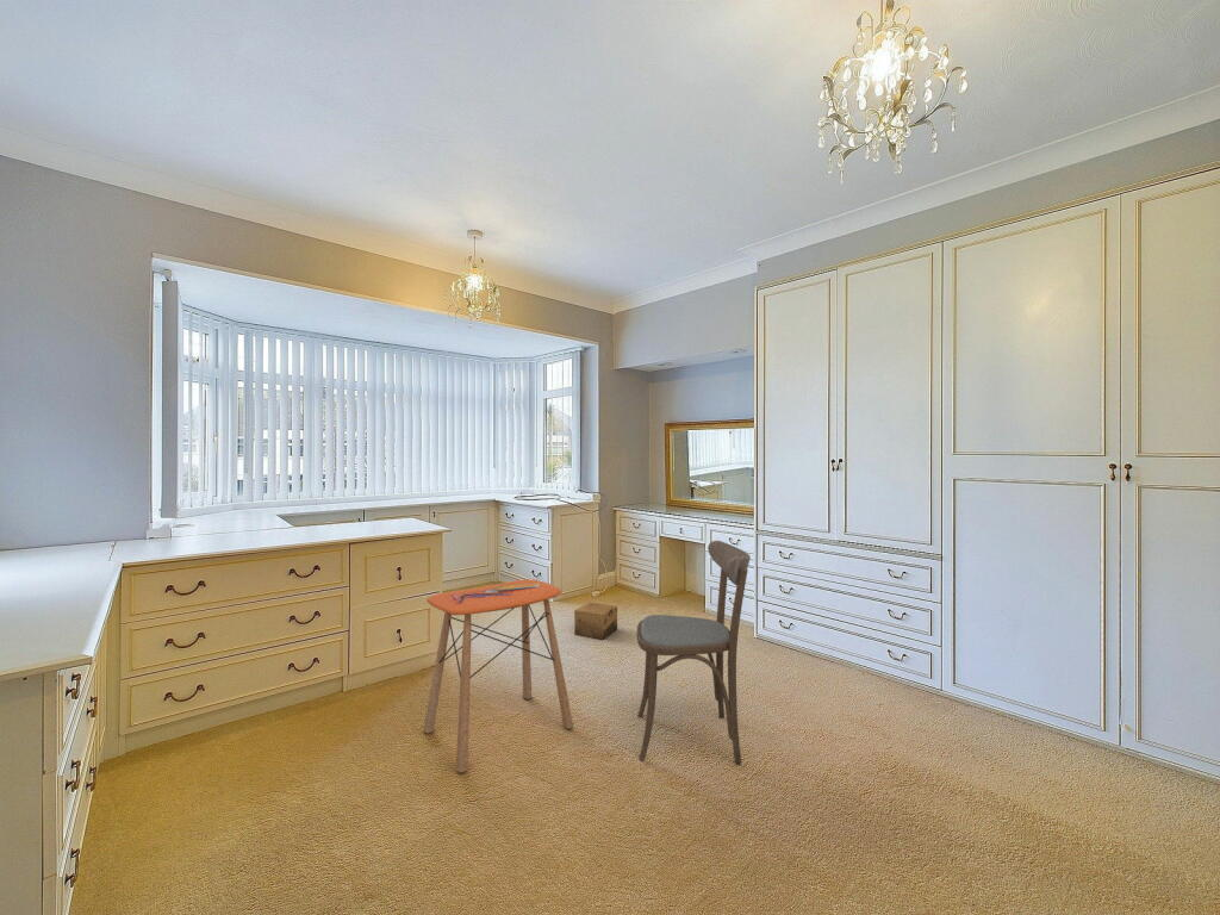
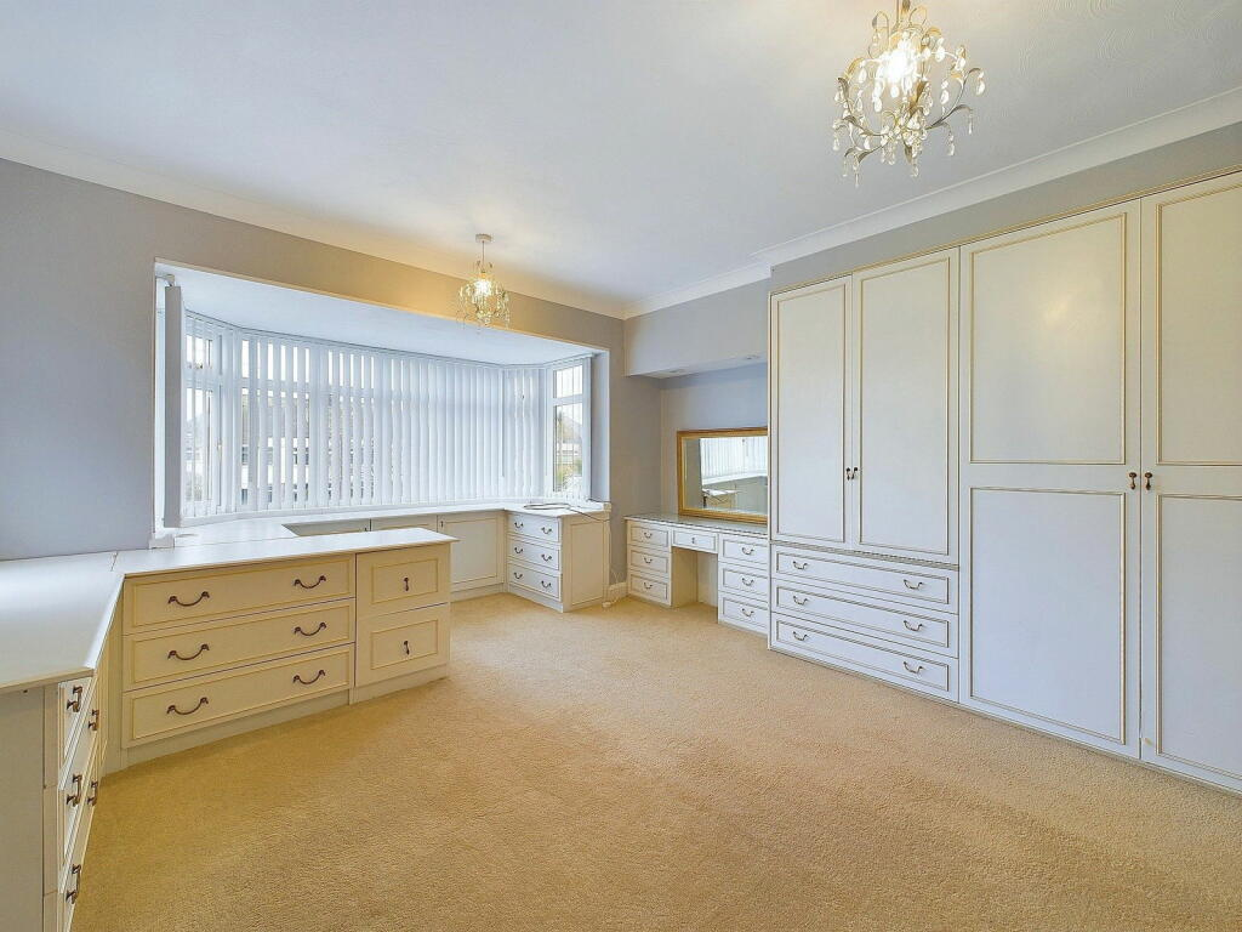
- side table (496, 656)
- dining chair (692, 642)
- cardboard box (596, 620)
